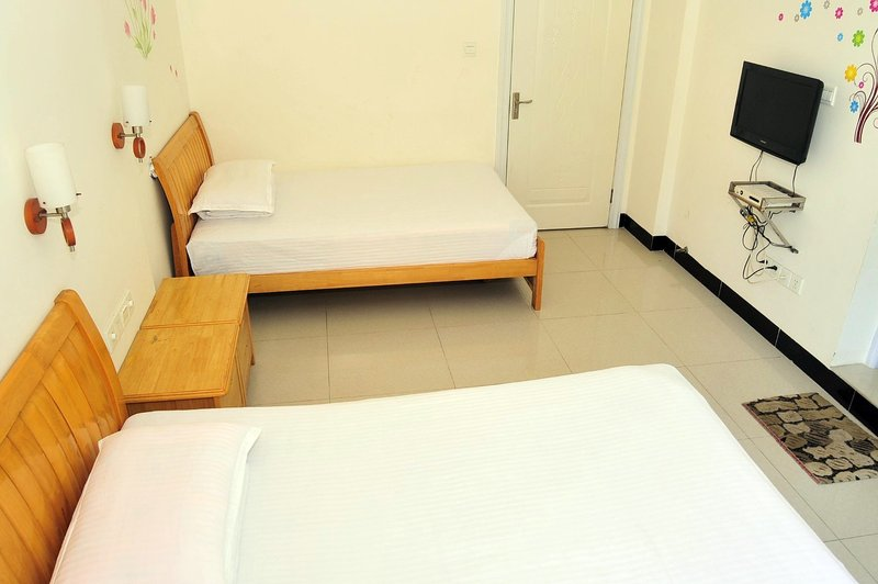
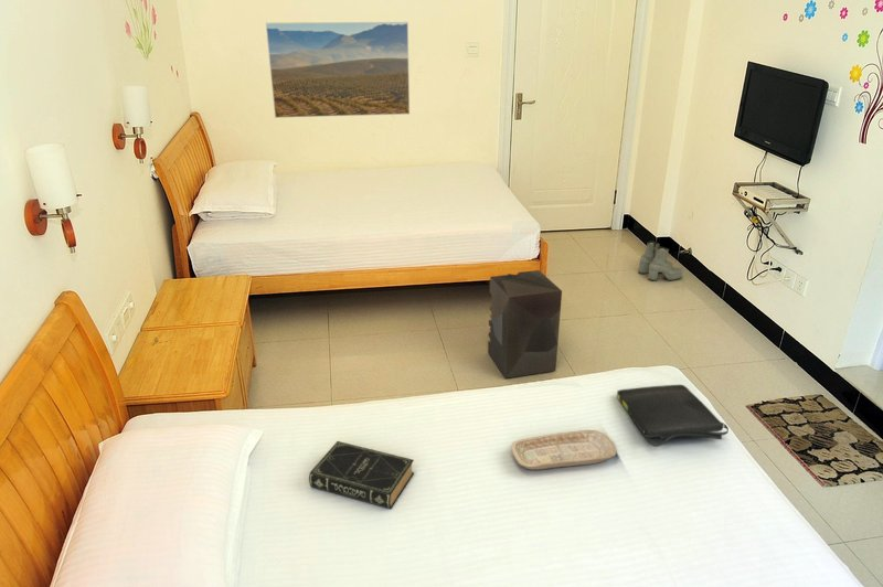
+ storage bin (522, 322)
+ tray (563, 451)
+ boots (661, 259)
+ book (362, 473)
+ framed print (340, 70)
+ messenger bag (670, 414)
